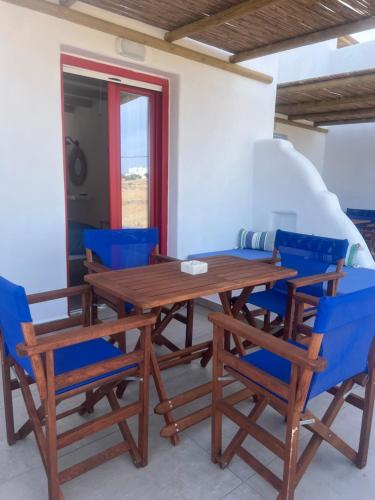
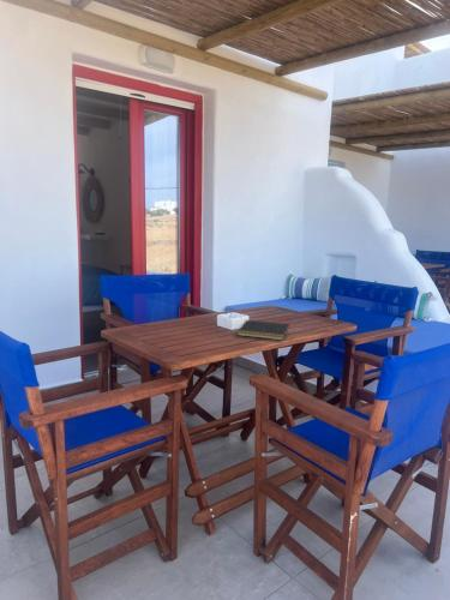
+ notepad (263, 329)
